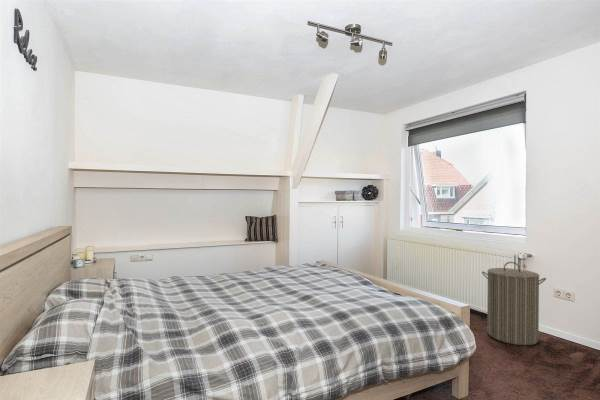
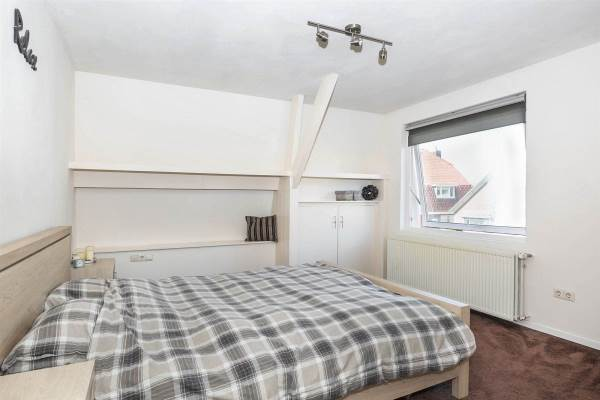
- laundry hamper (512, 299)
